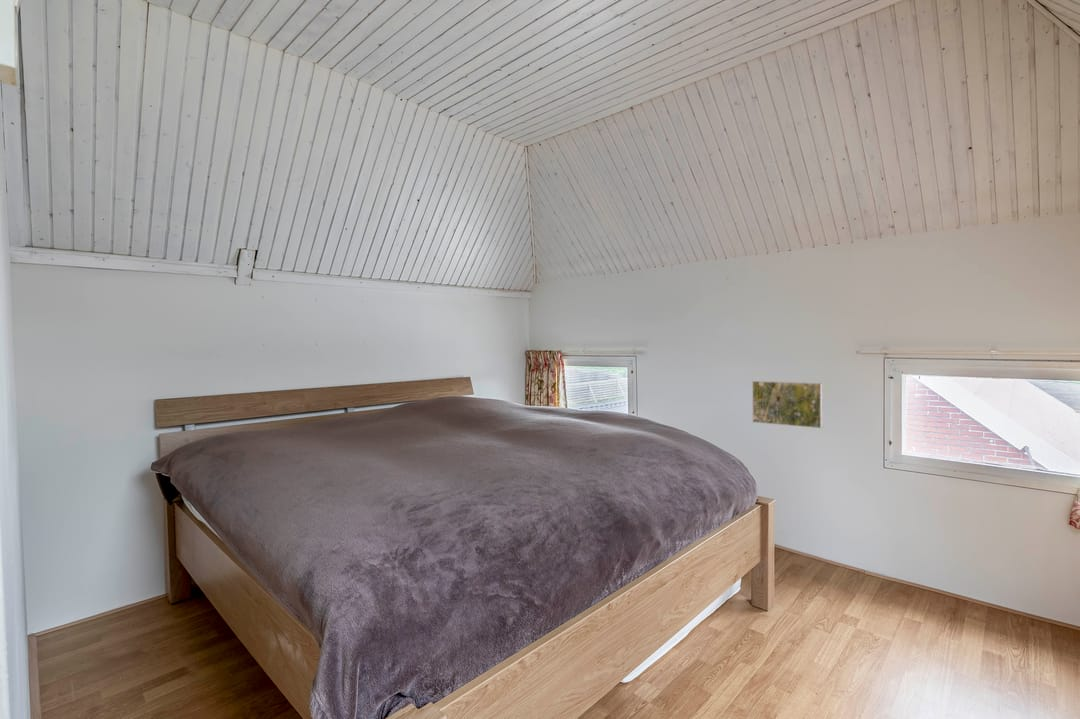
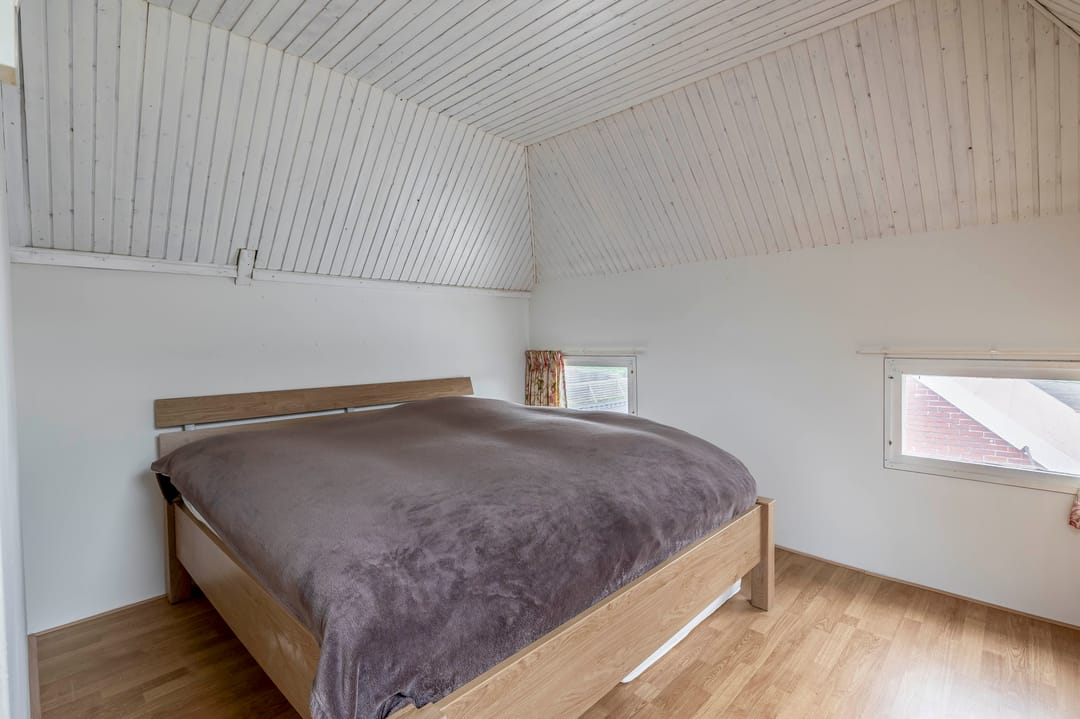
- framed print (786, 403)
